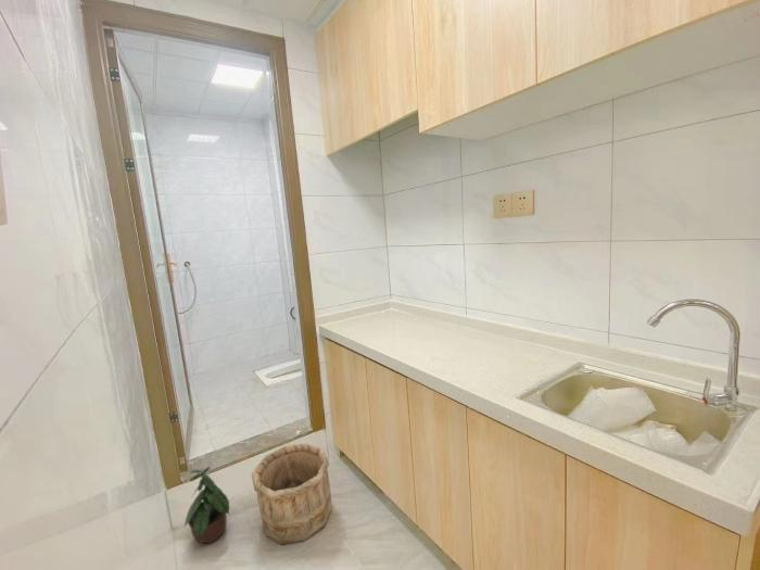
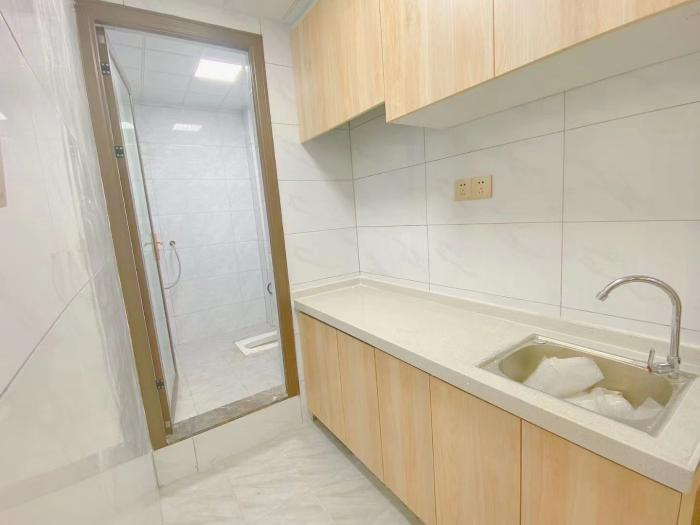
- potted plant (206, 501)
- wooden bucket (293, 490)
